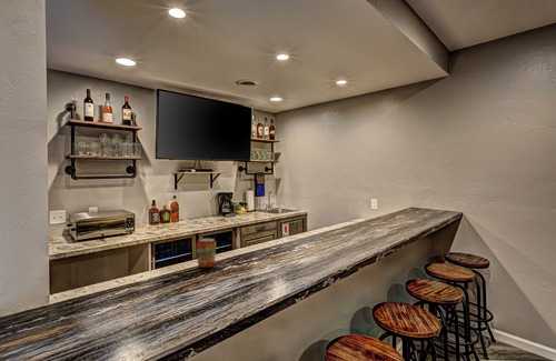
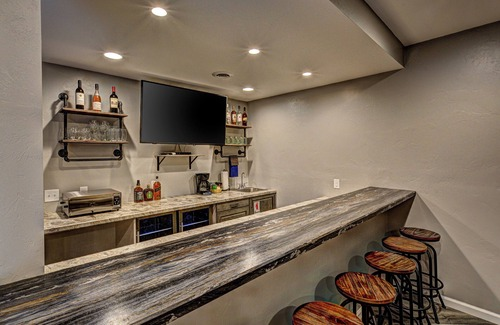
- beverage can (206, 252)
